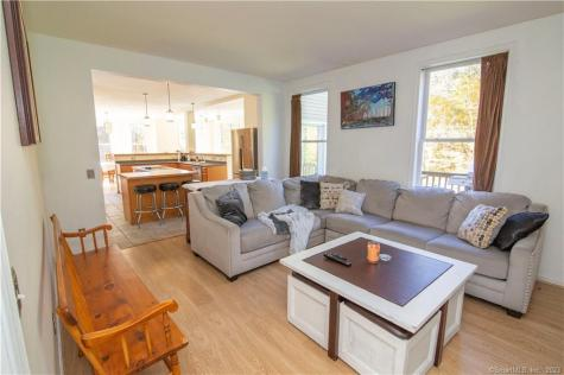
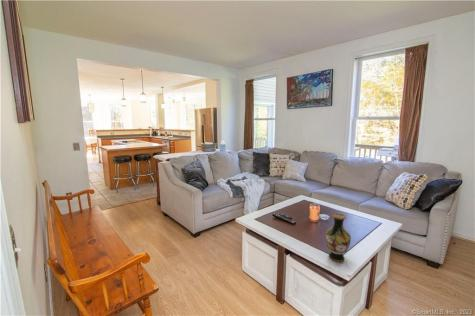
+ vase (337, 236)
